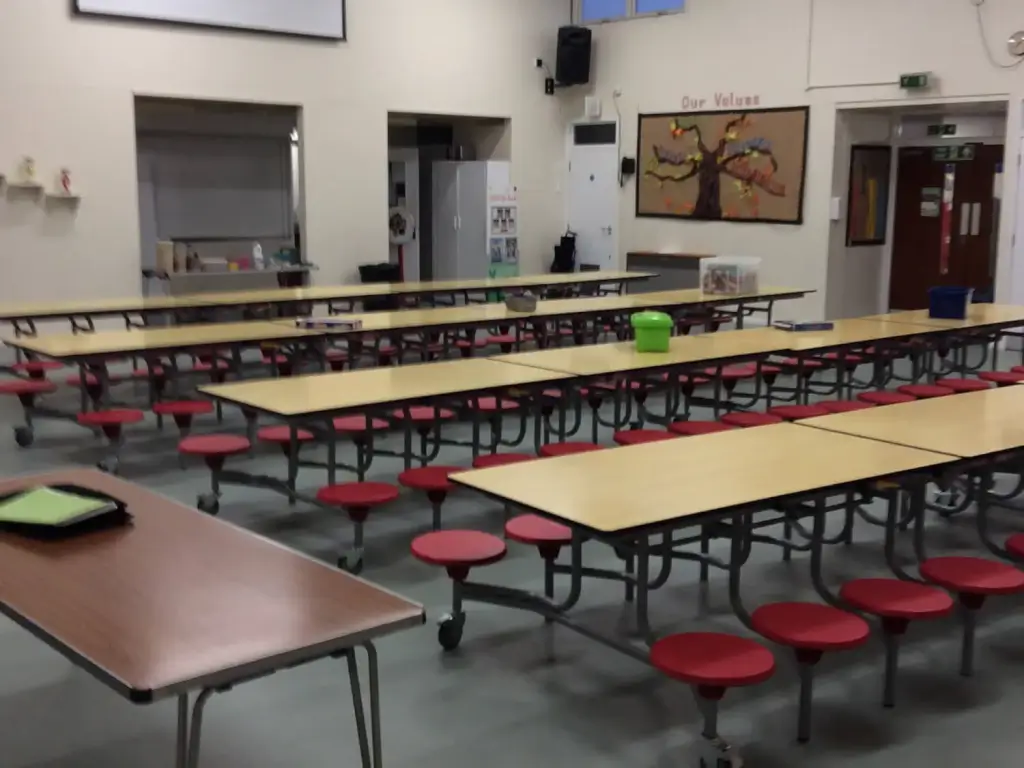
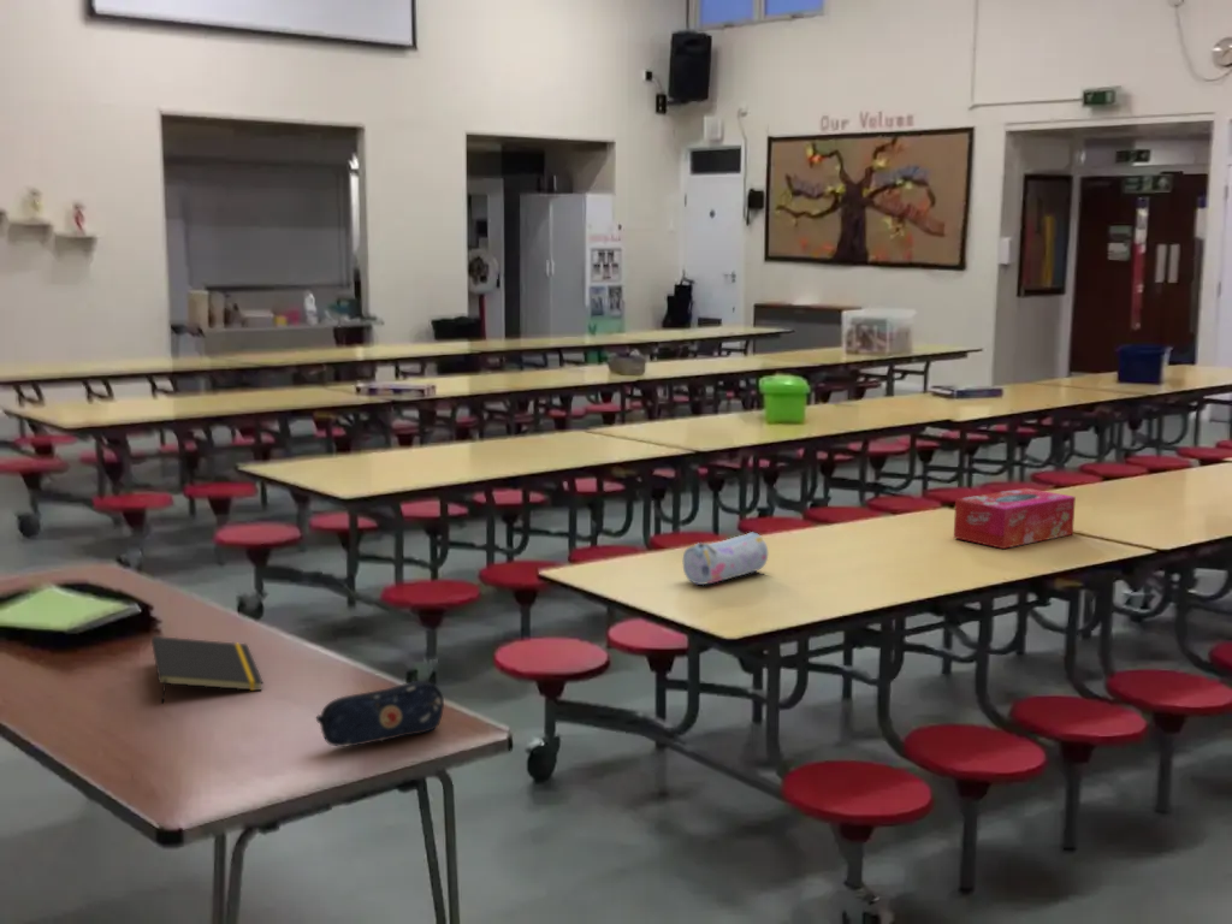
+ notepad (205, 662)
+ pencil case (384, 713)
+ pencil case (724, 557)
+ tissue box (1014, 516)
